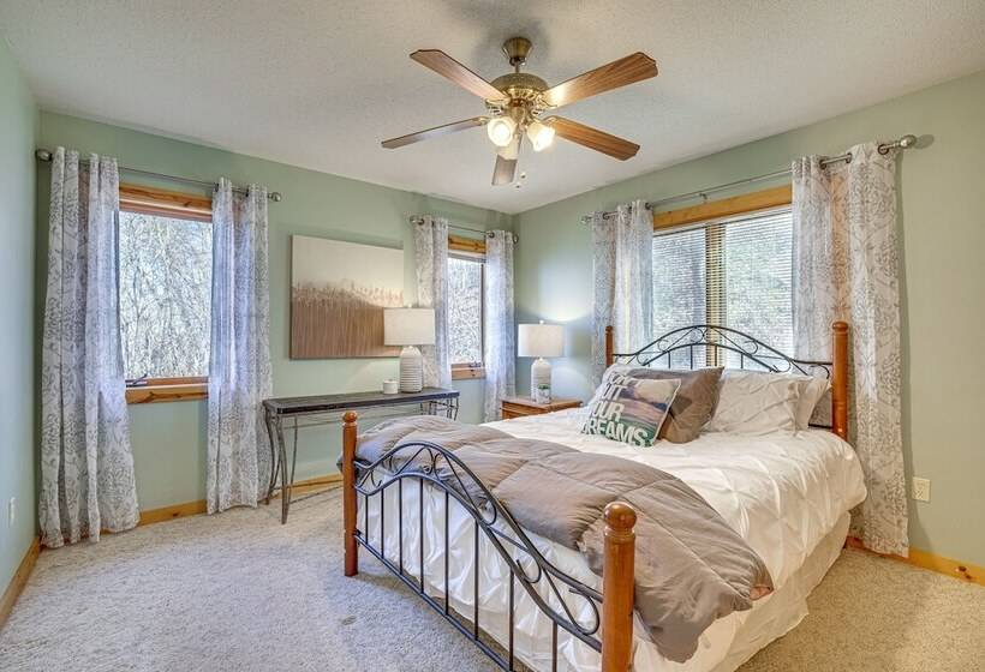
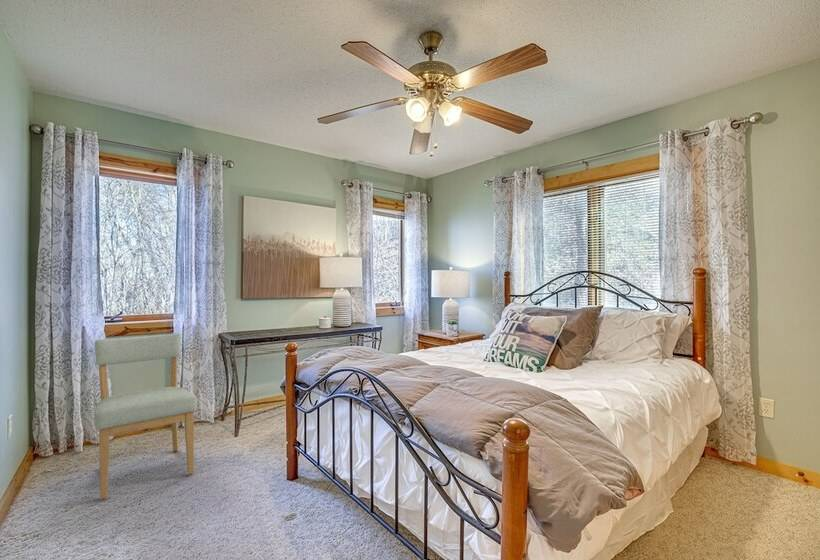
+ chair (144, 404)
